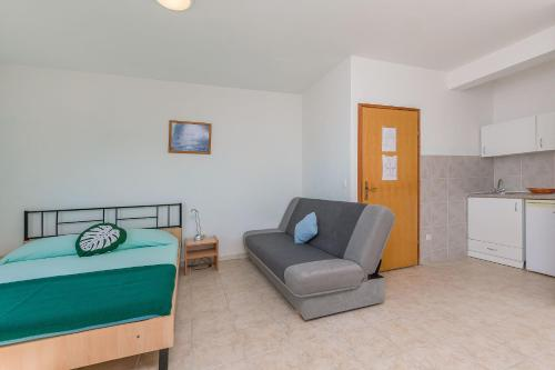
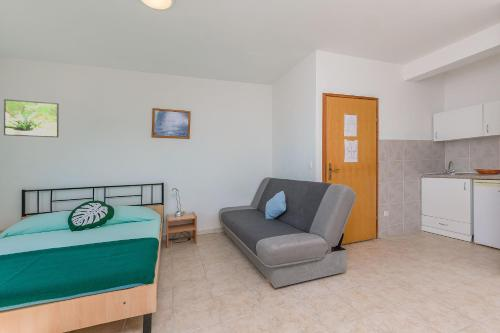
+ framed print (32, 118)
